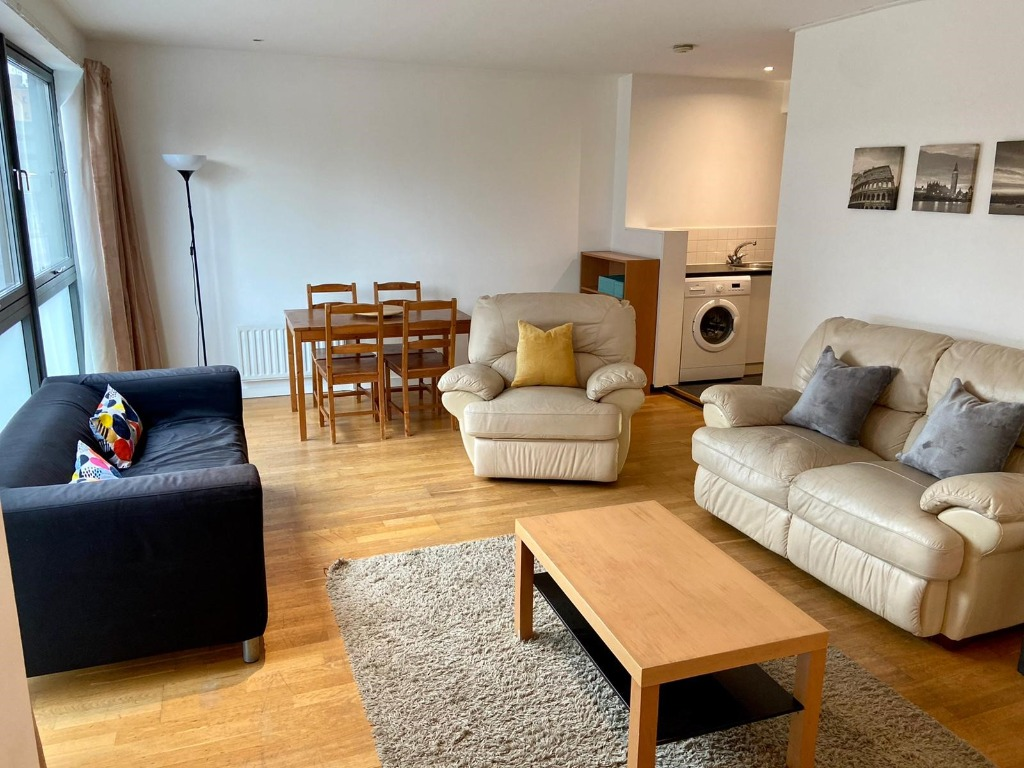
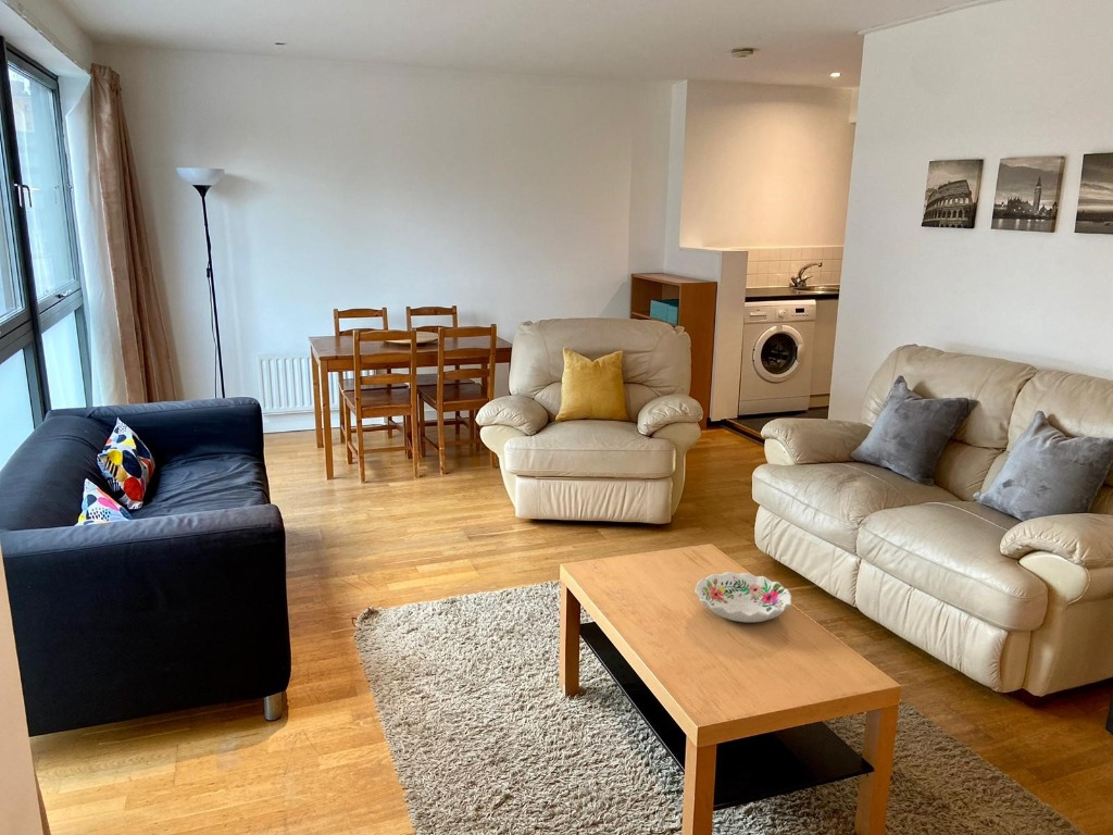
+ decorative bowl (742, 600)
